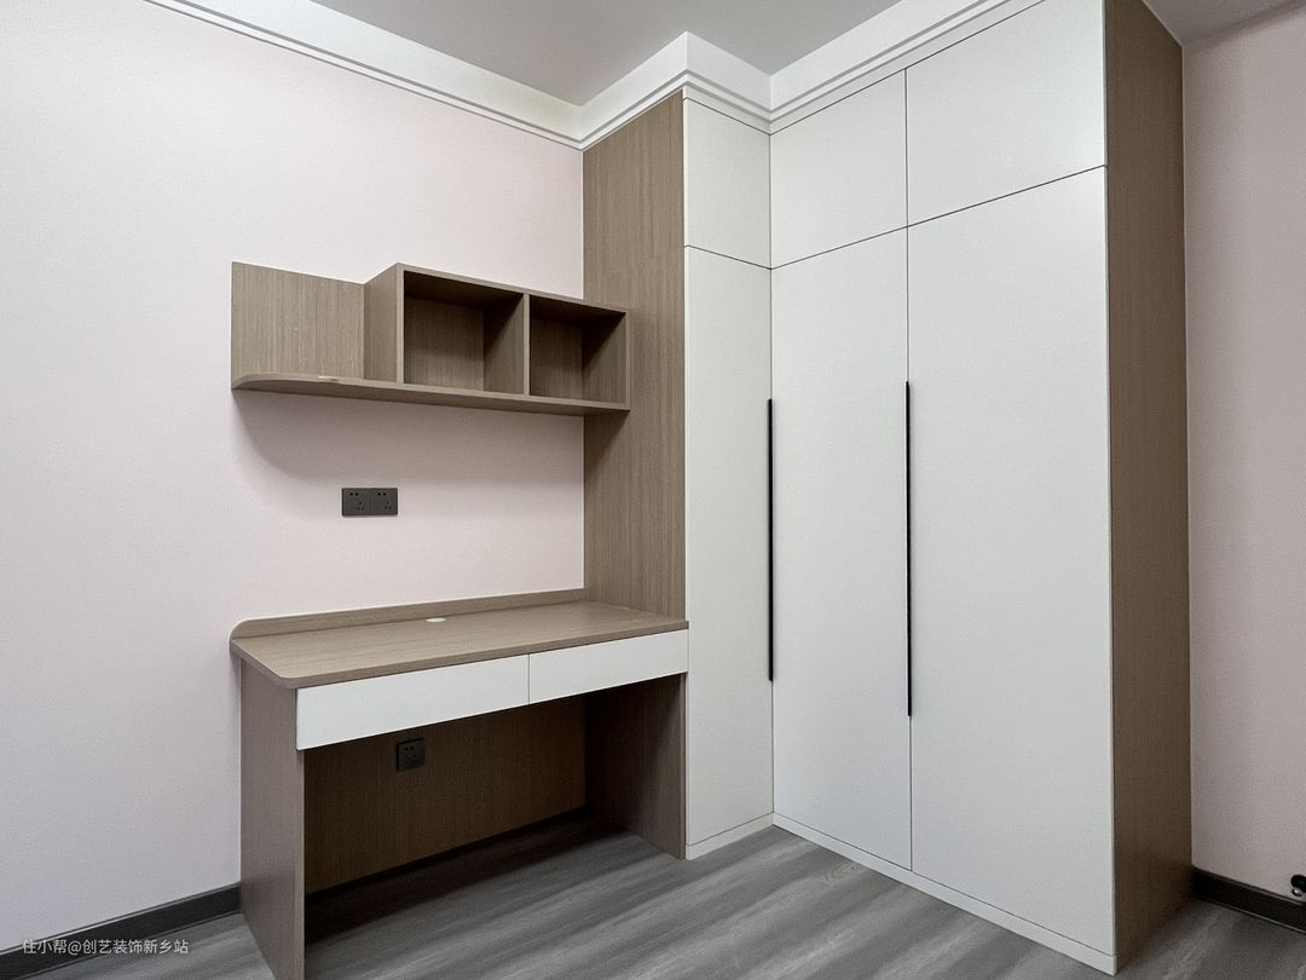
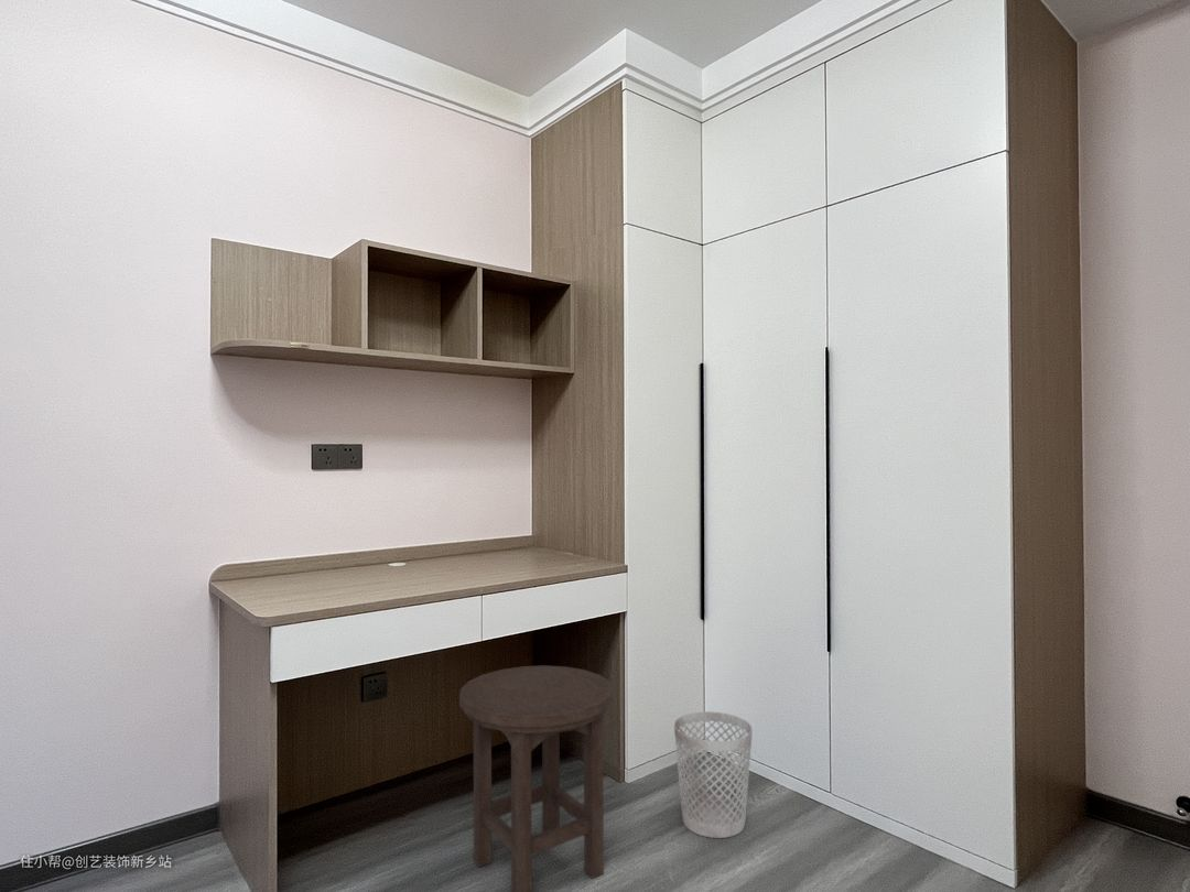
+ stool (542, 777)
+ wastebasket (713, 773)
